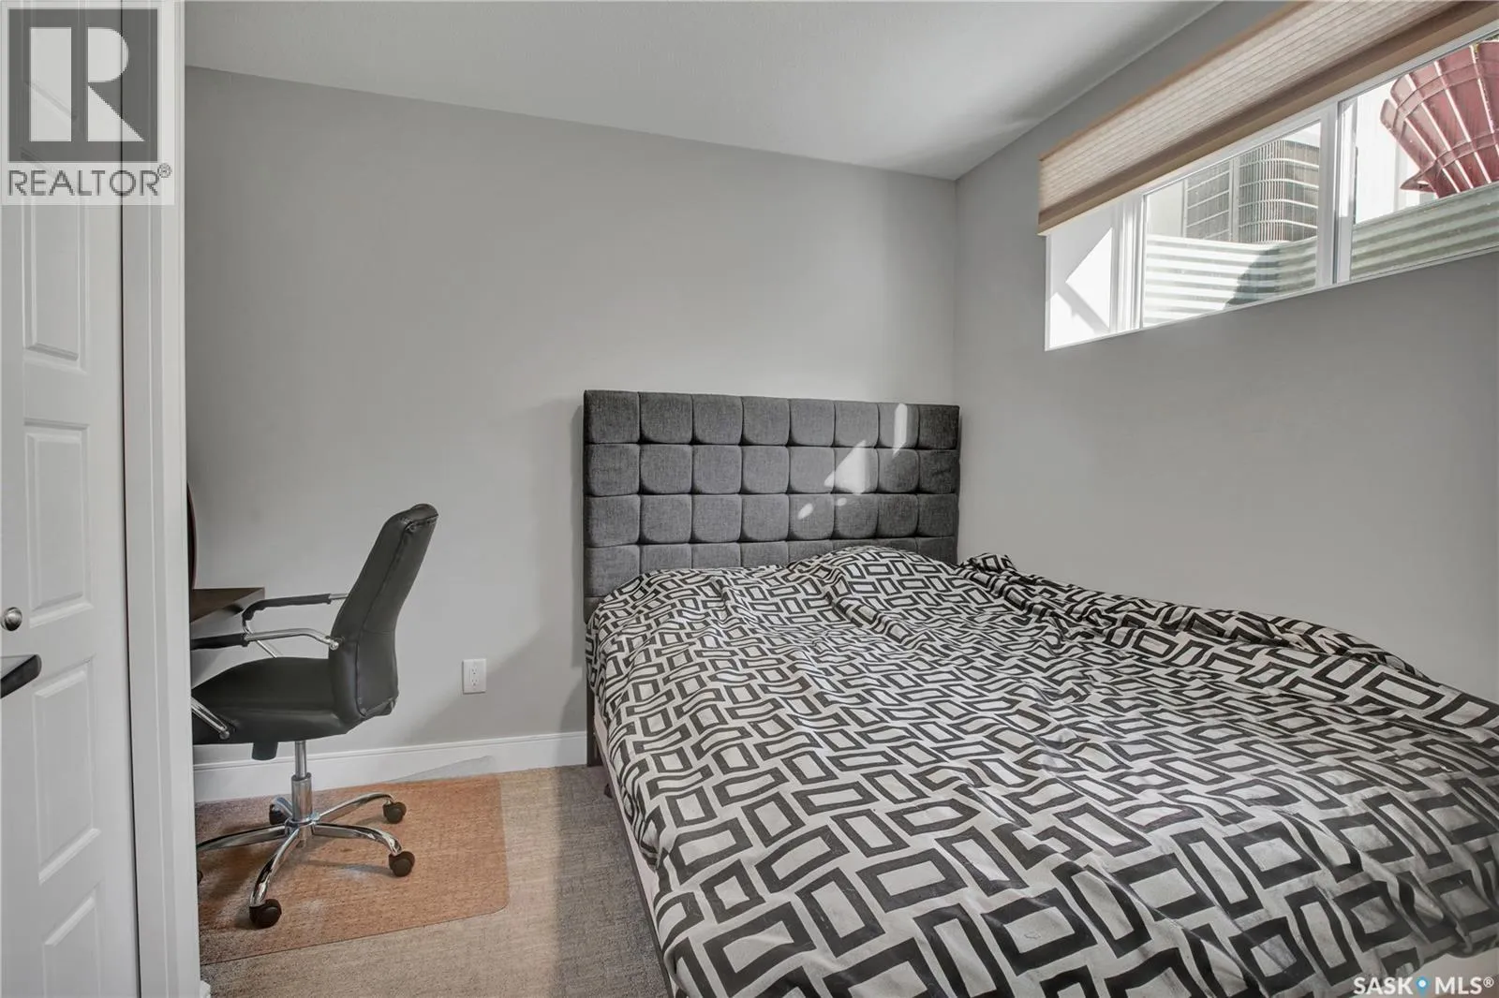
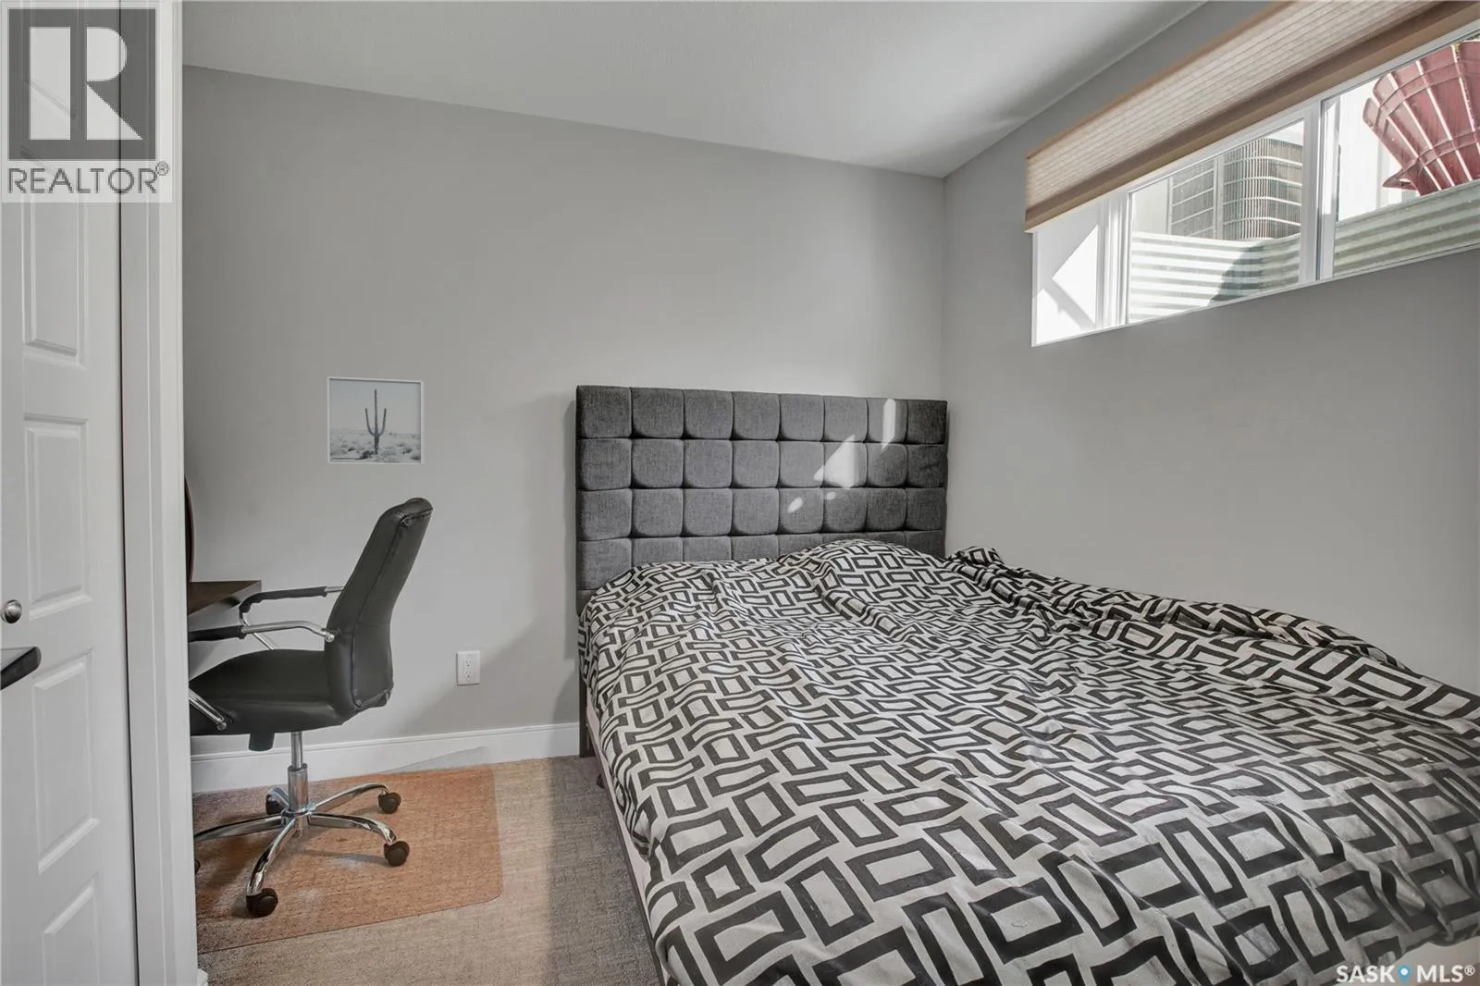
+ wall art (376, 421)
